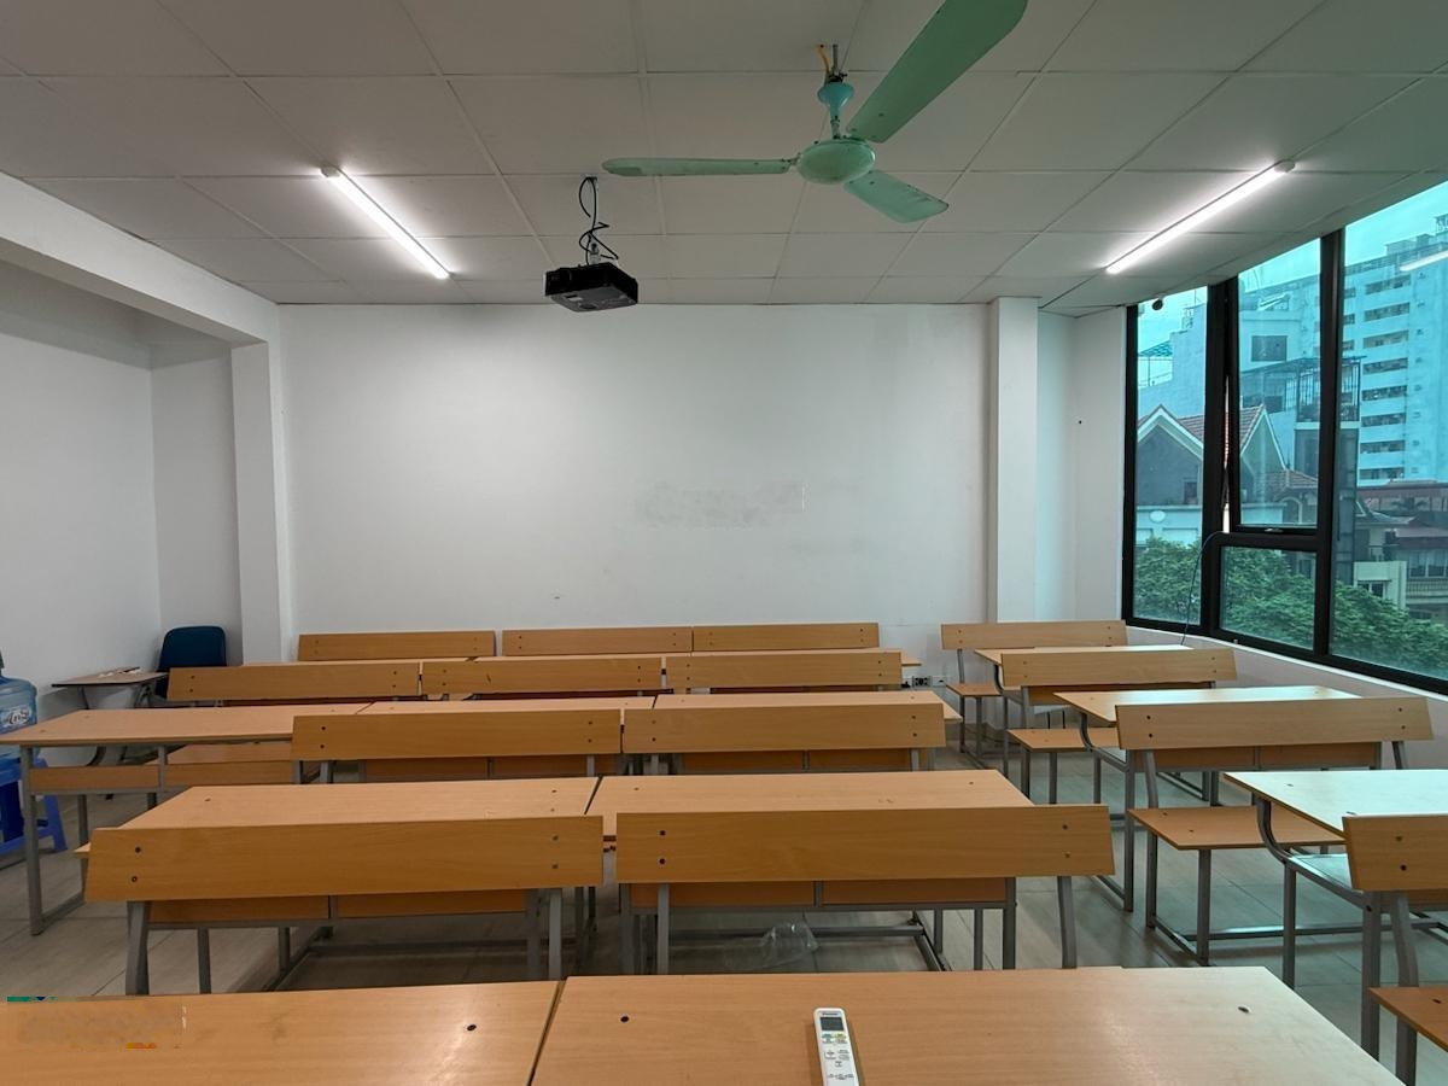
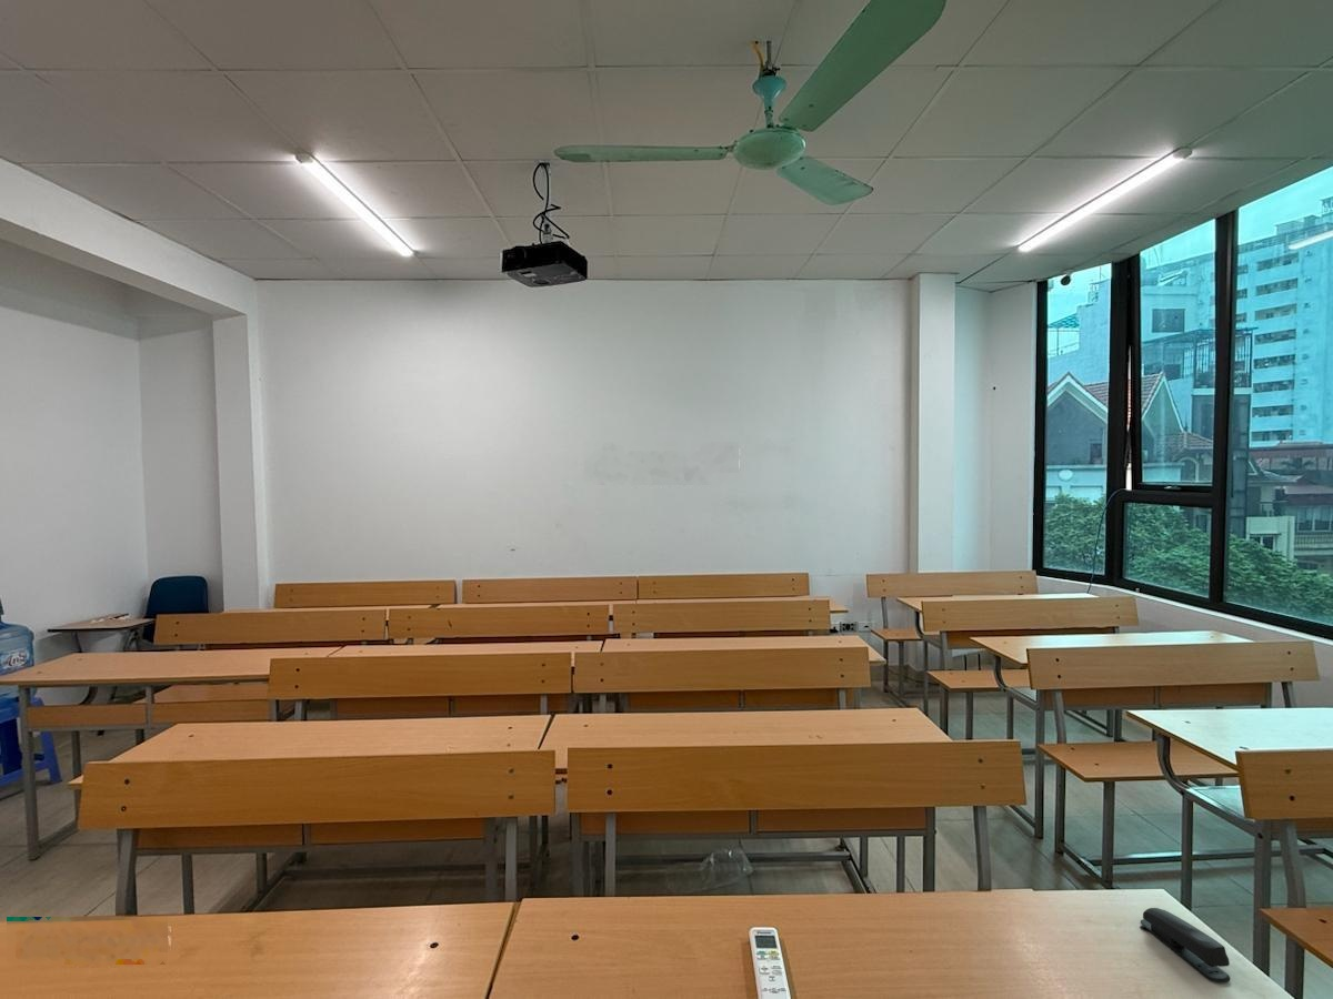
+ stapler (1182, 935)
